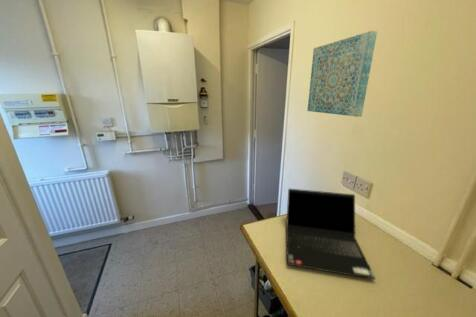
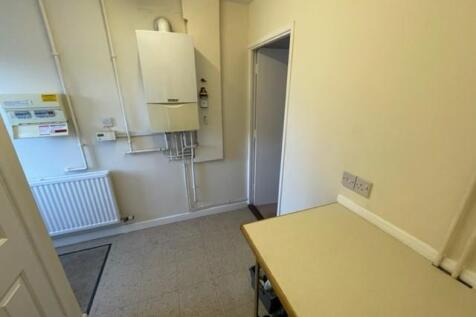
- laptop computer (324, 227)
- wall art (335, 79)
